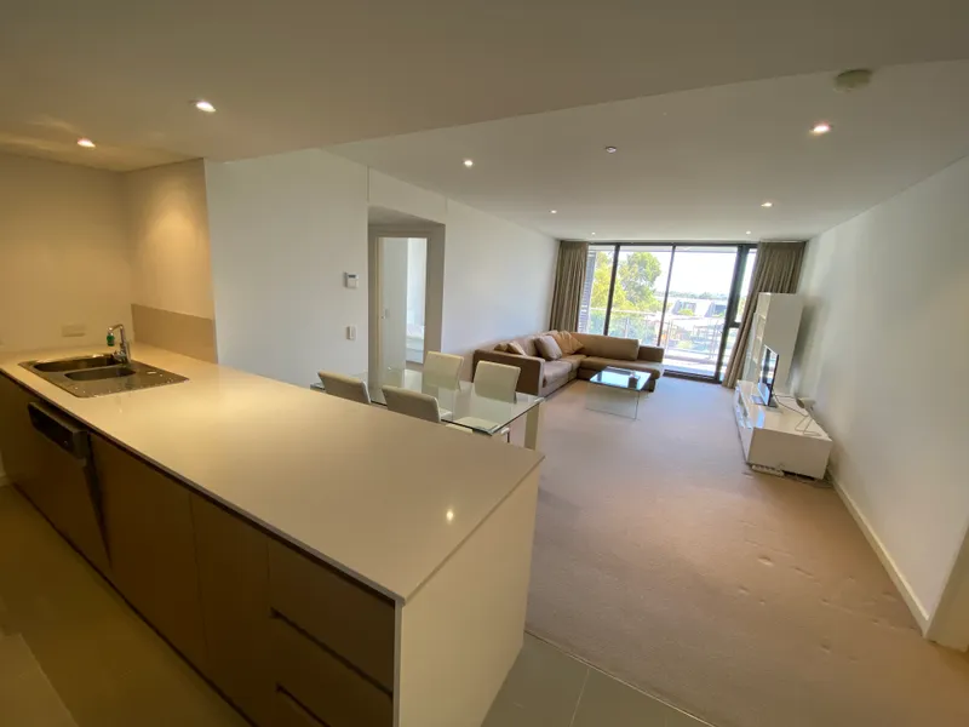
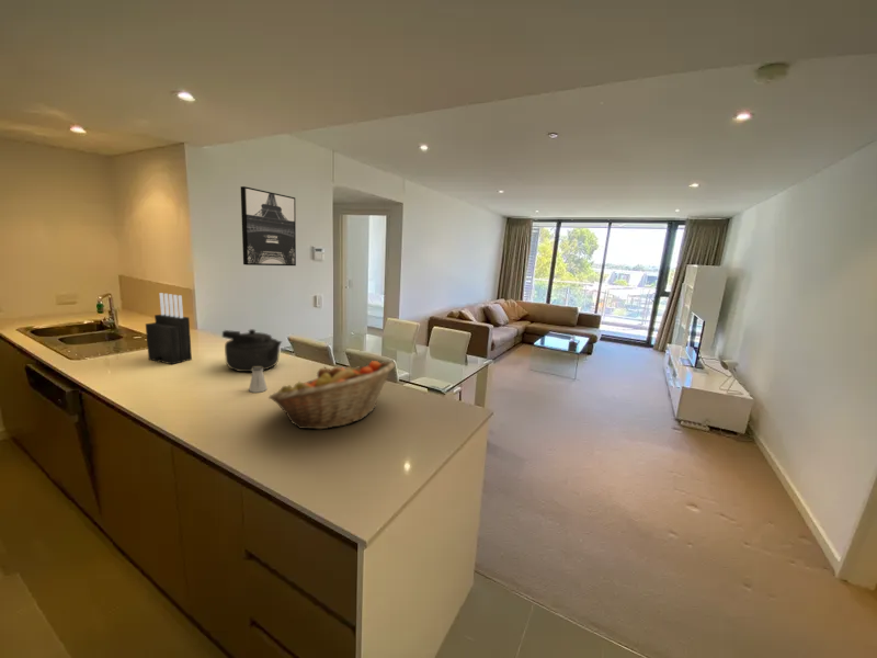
+ kettle (252, 348)
+ wall art (270, 229)
+ fruit basket (337, 387)
+ knife block (166, 328)
+ saltshaker (258, 378)
